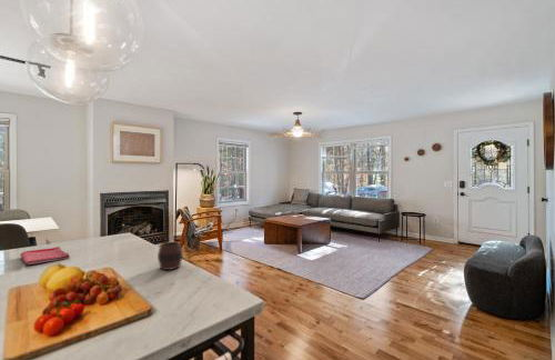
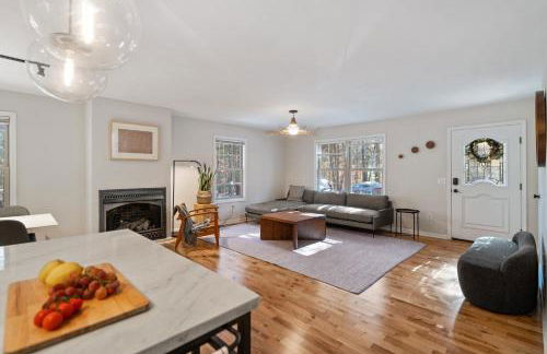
- cup (170, 254)
- dish towel (44, 254)
